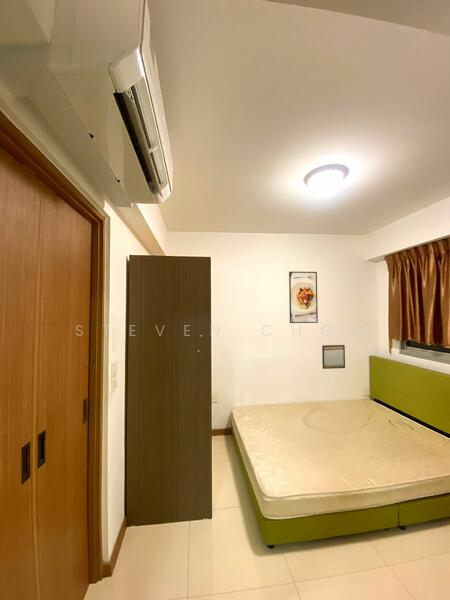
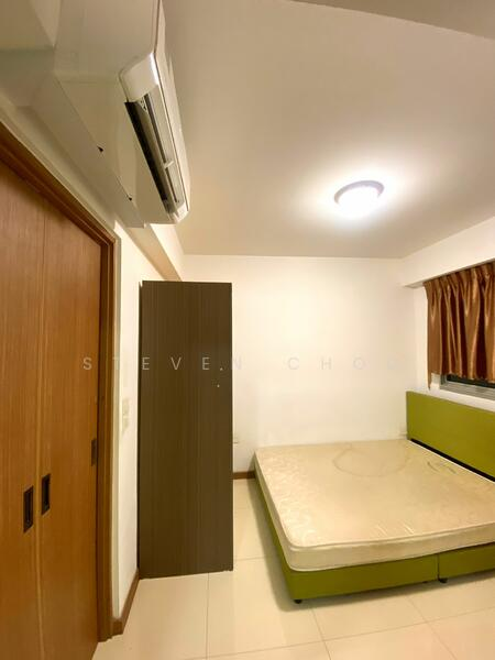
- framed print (333, 356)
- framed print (303, 297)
